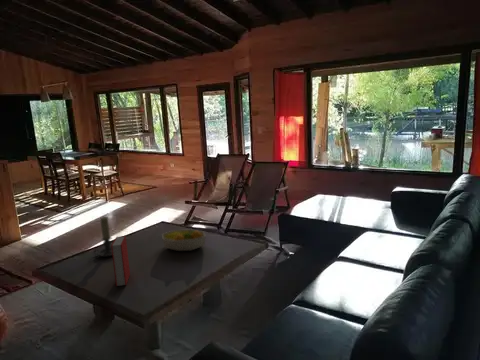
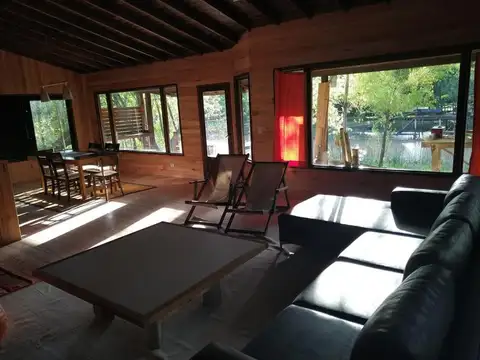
- candle holder (104, 236)
- fruit bowl (183, 238)
- book (121, 260)
